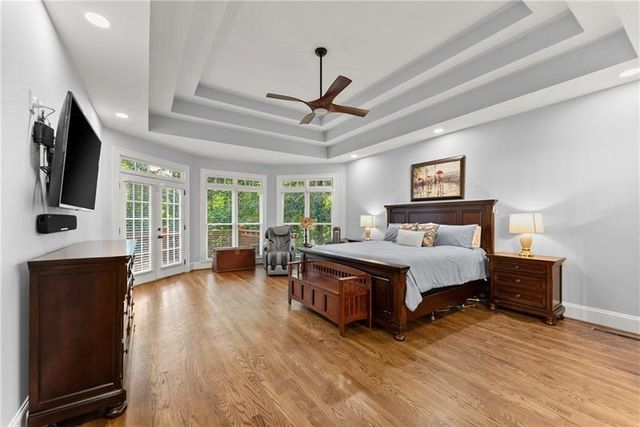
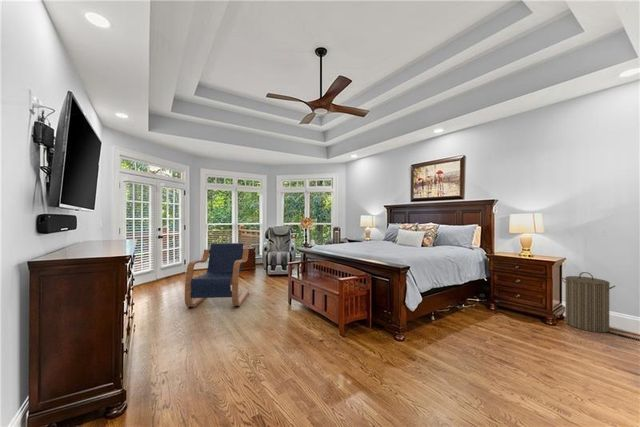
+ laundry hamper (586, 299)
+ lounge chair (220, 273)
